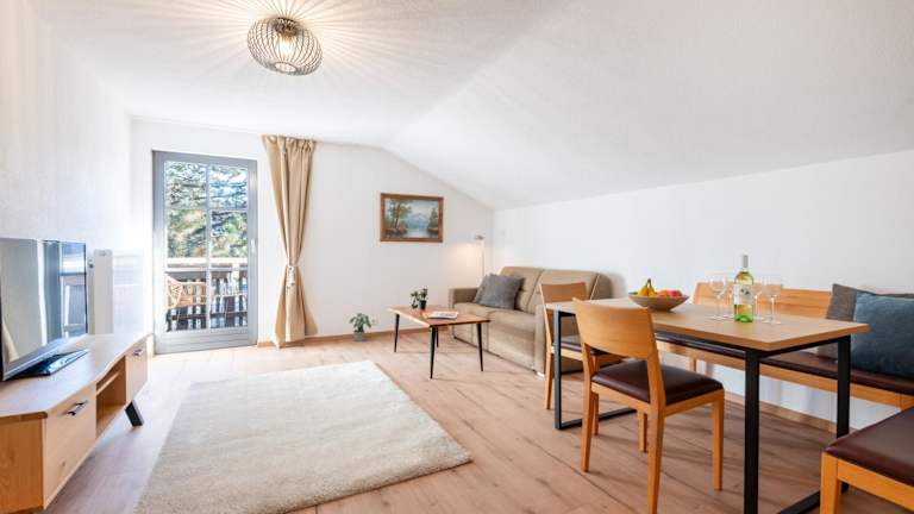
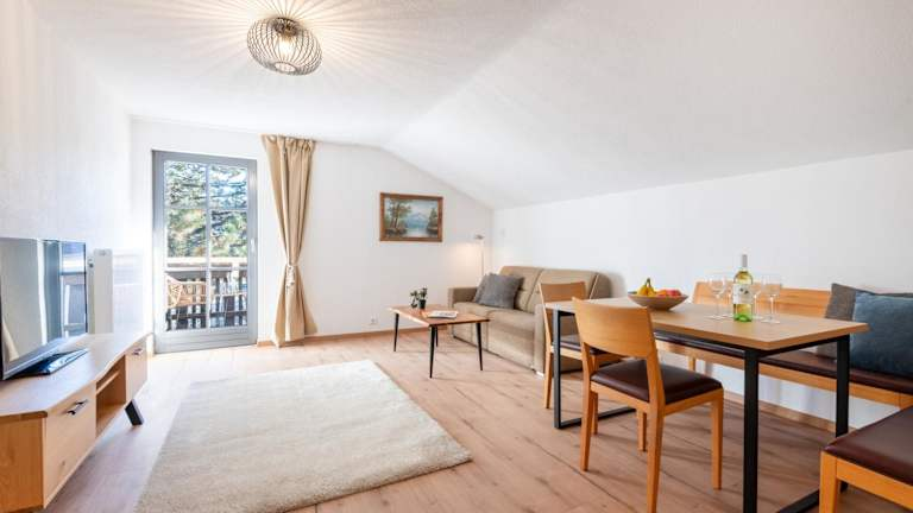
- potted plant (361, 327)
